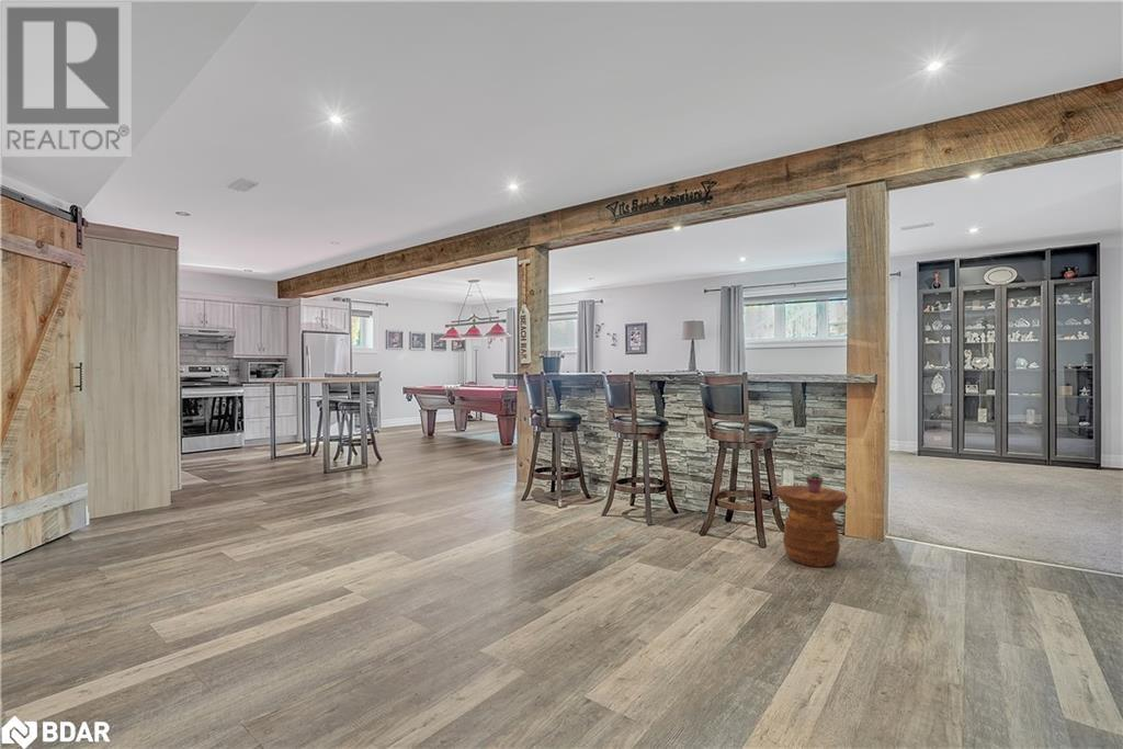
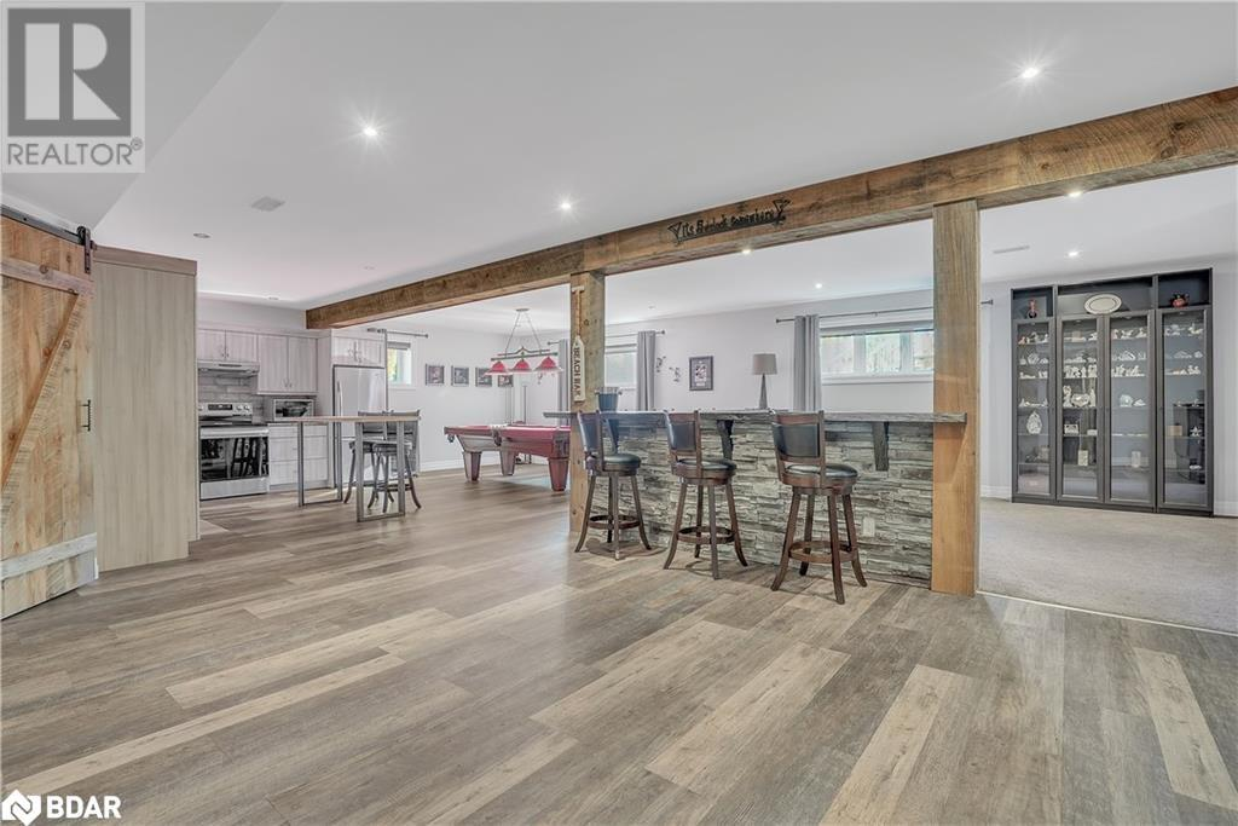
- side table (810, 525)
- potted succulent (814, 481)
